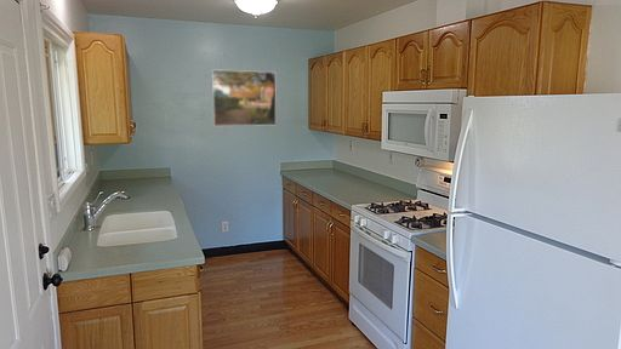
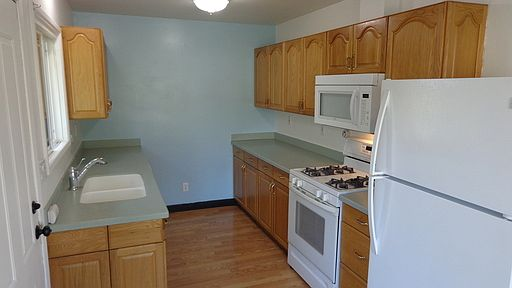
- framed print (245, 98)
